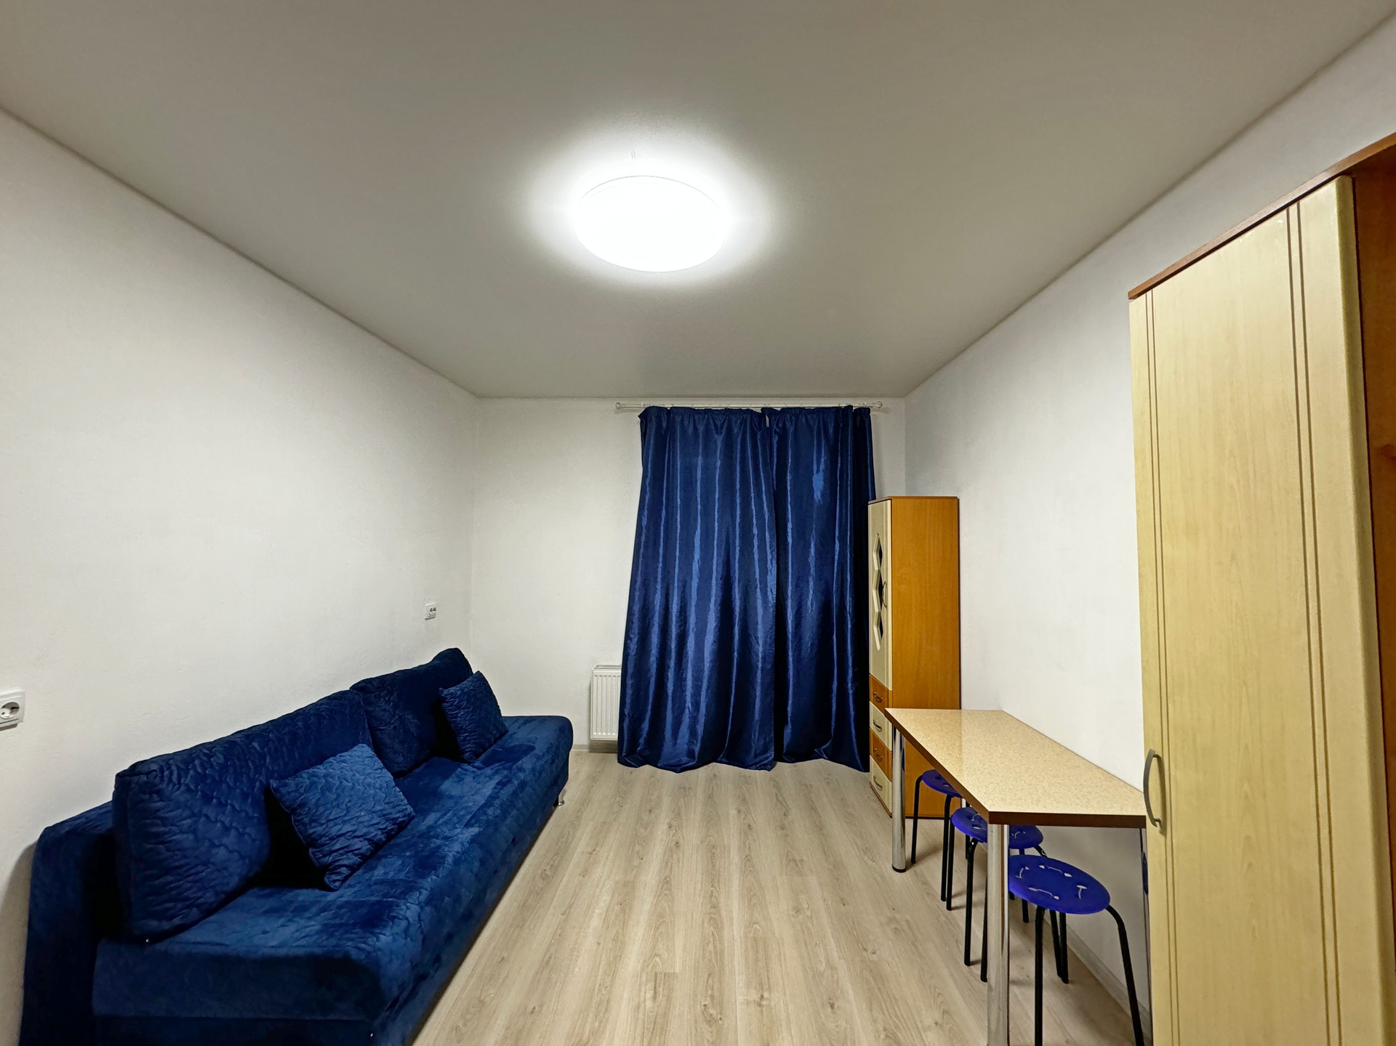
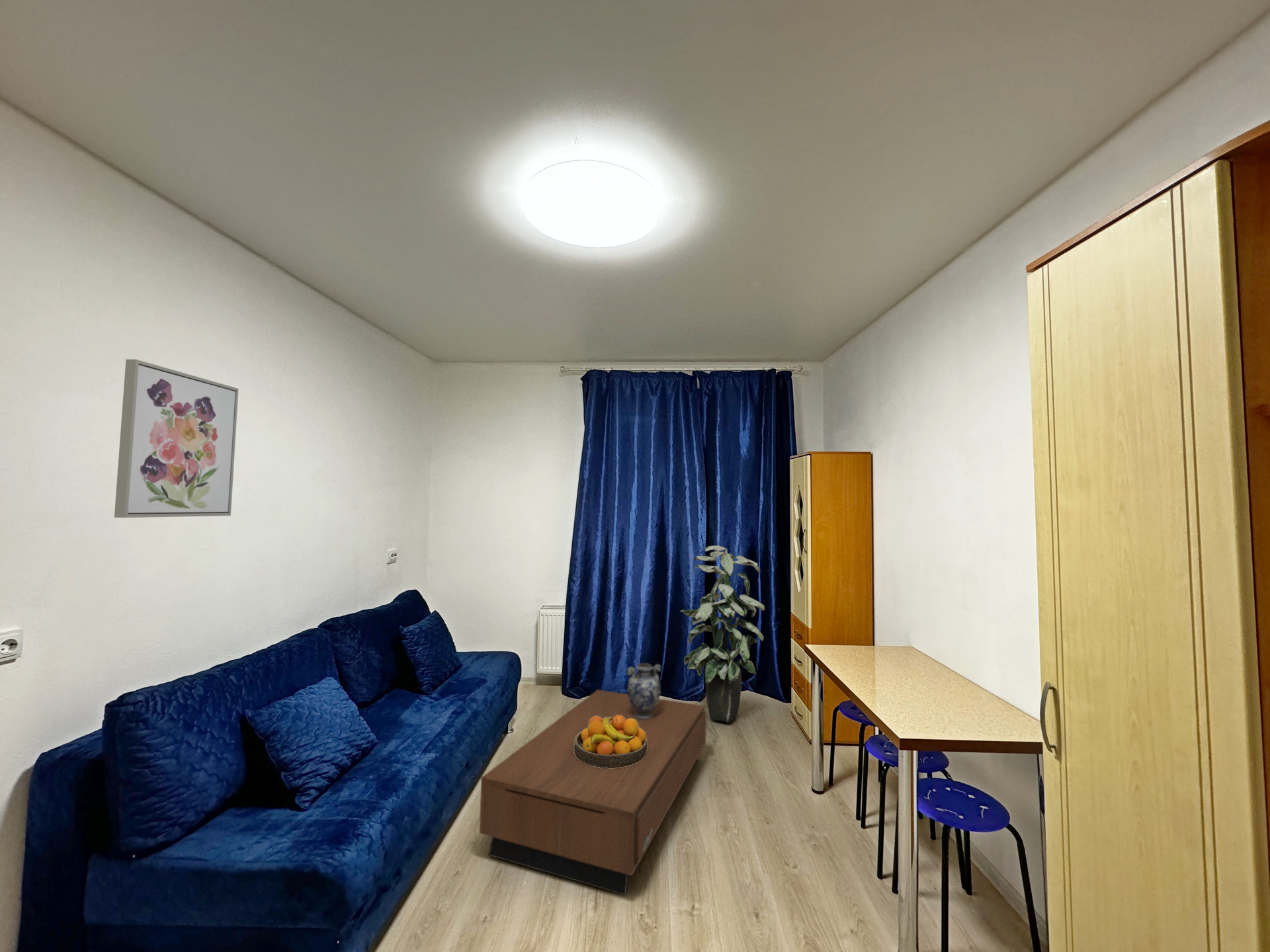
+ indoor plant (720, 629)
+ decorative vase (644, 690)
+ coffee table (612, 768)
+ fruit bowl (611, 734)
+ wall art (183, 445)
